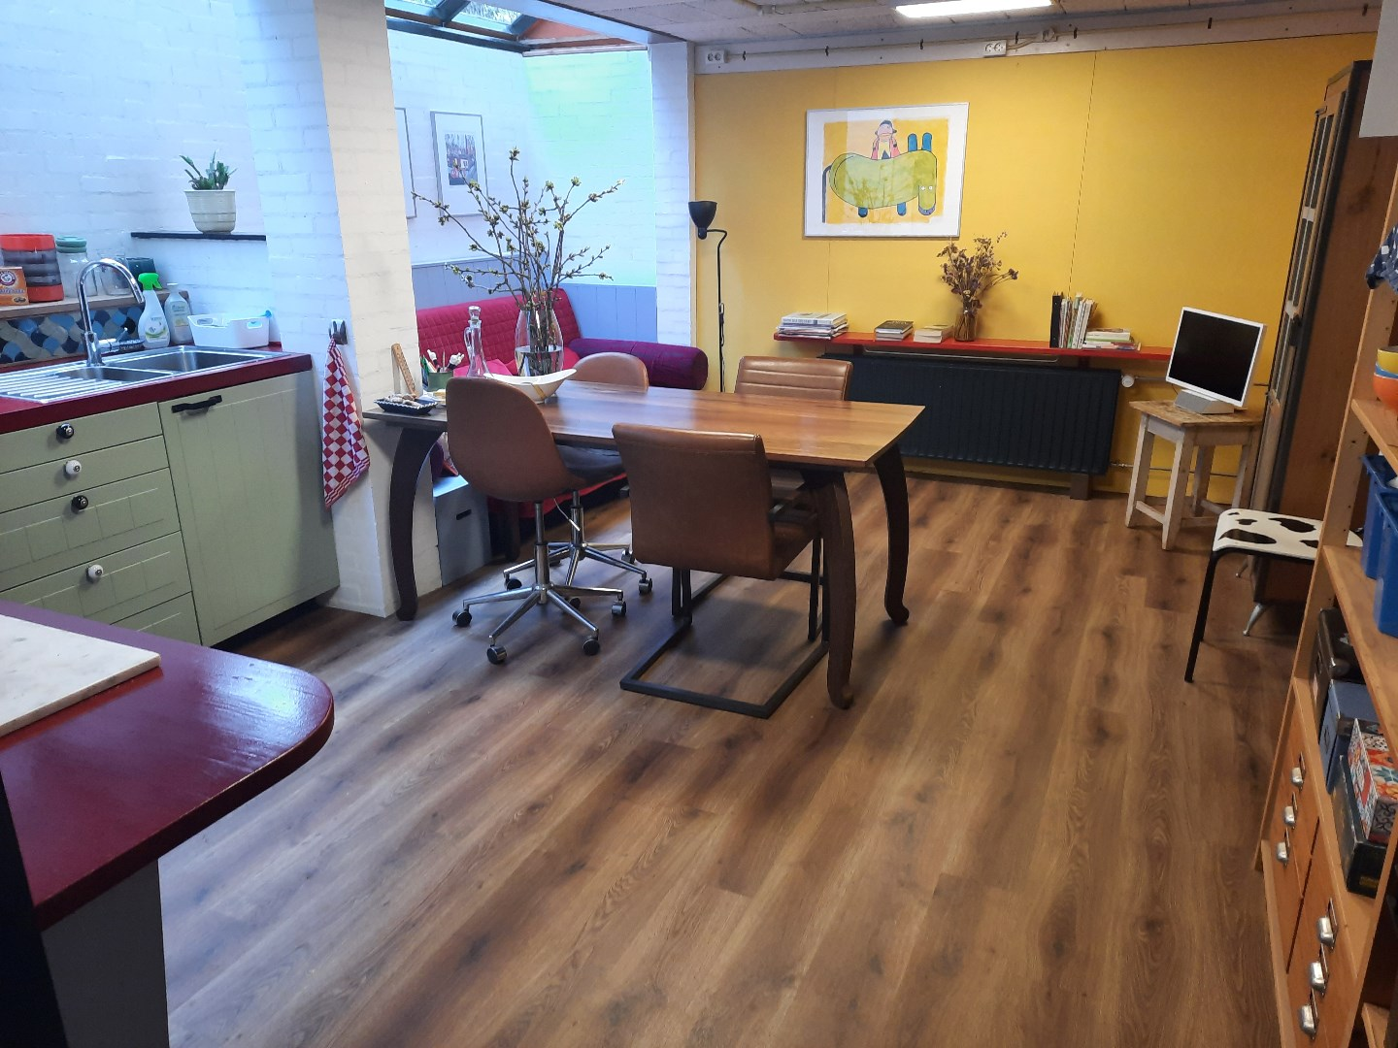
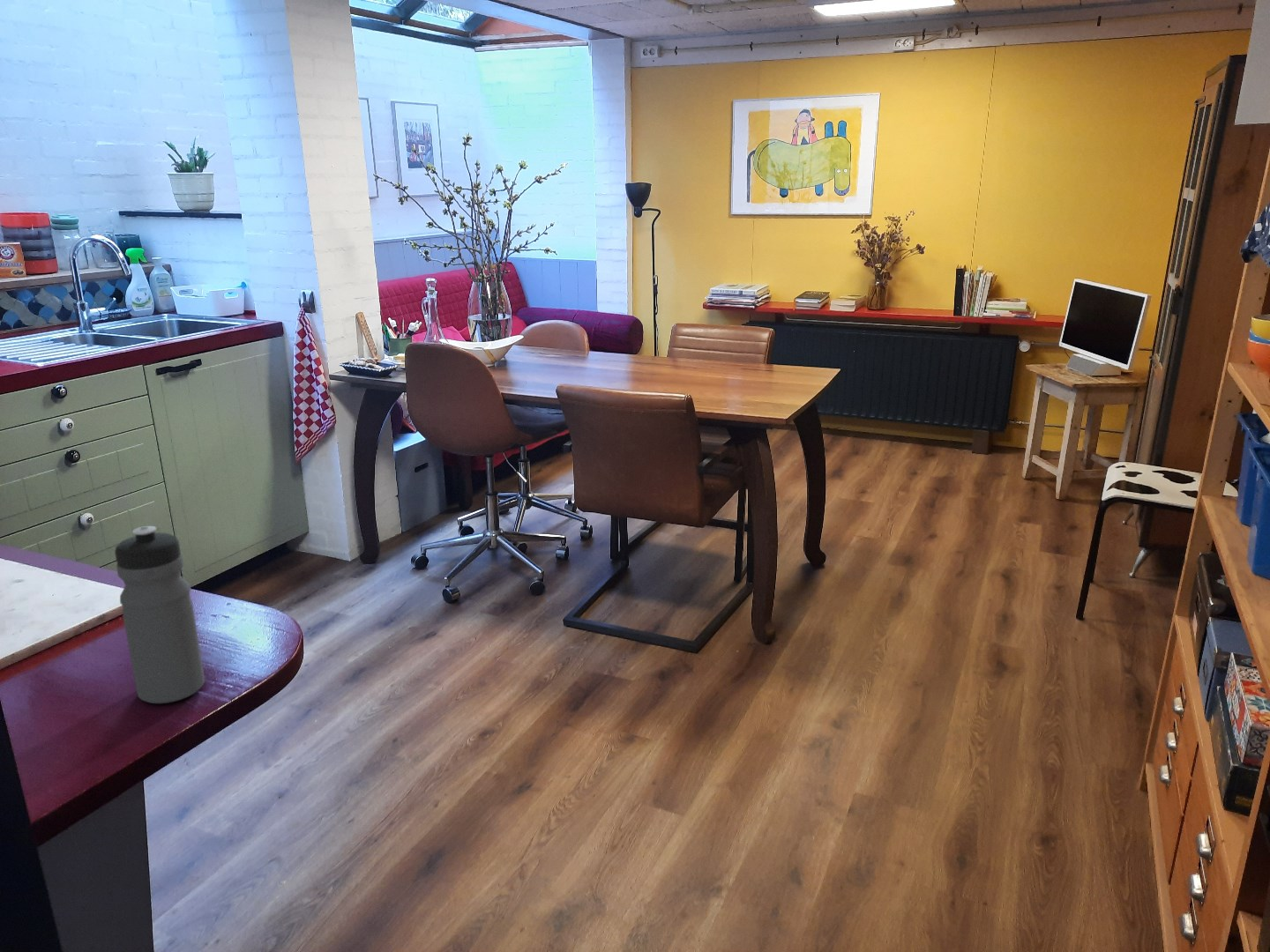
+ water bottle (158, 611)
